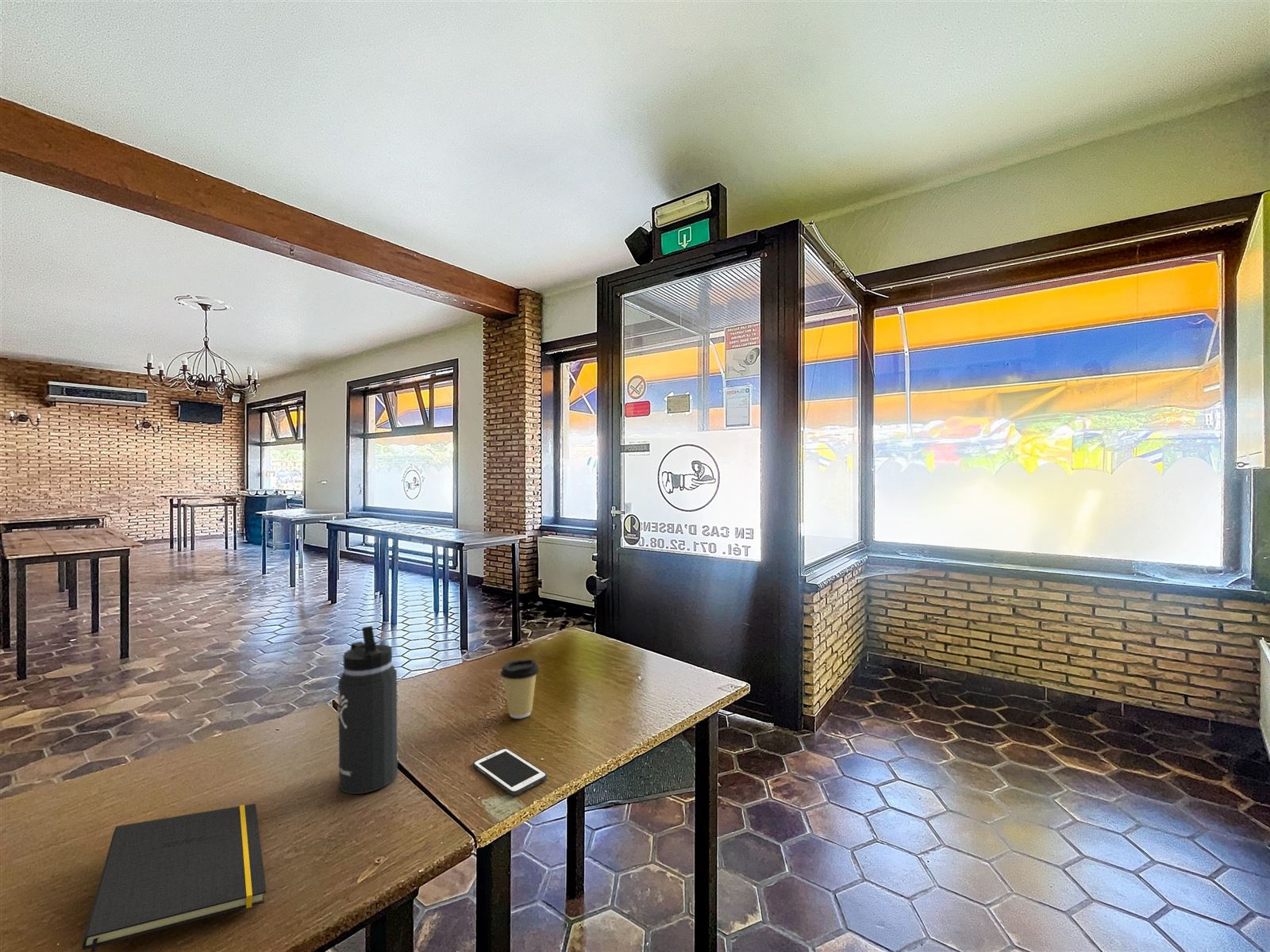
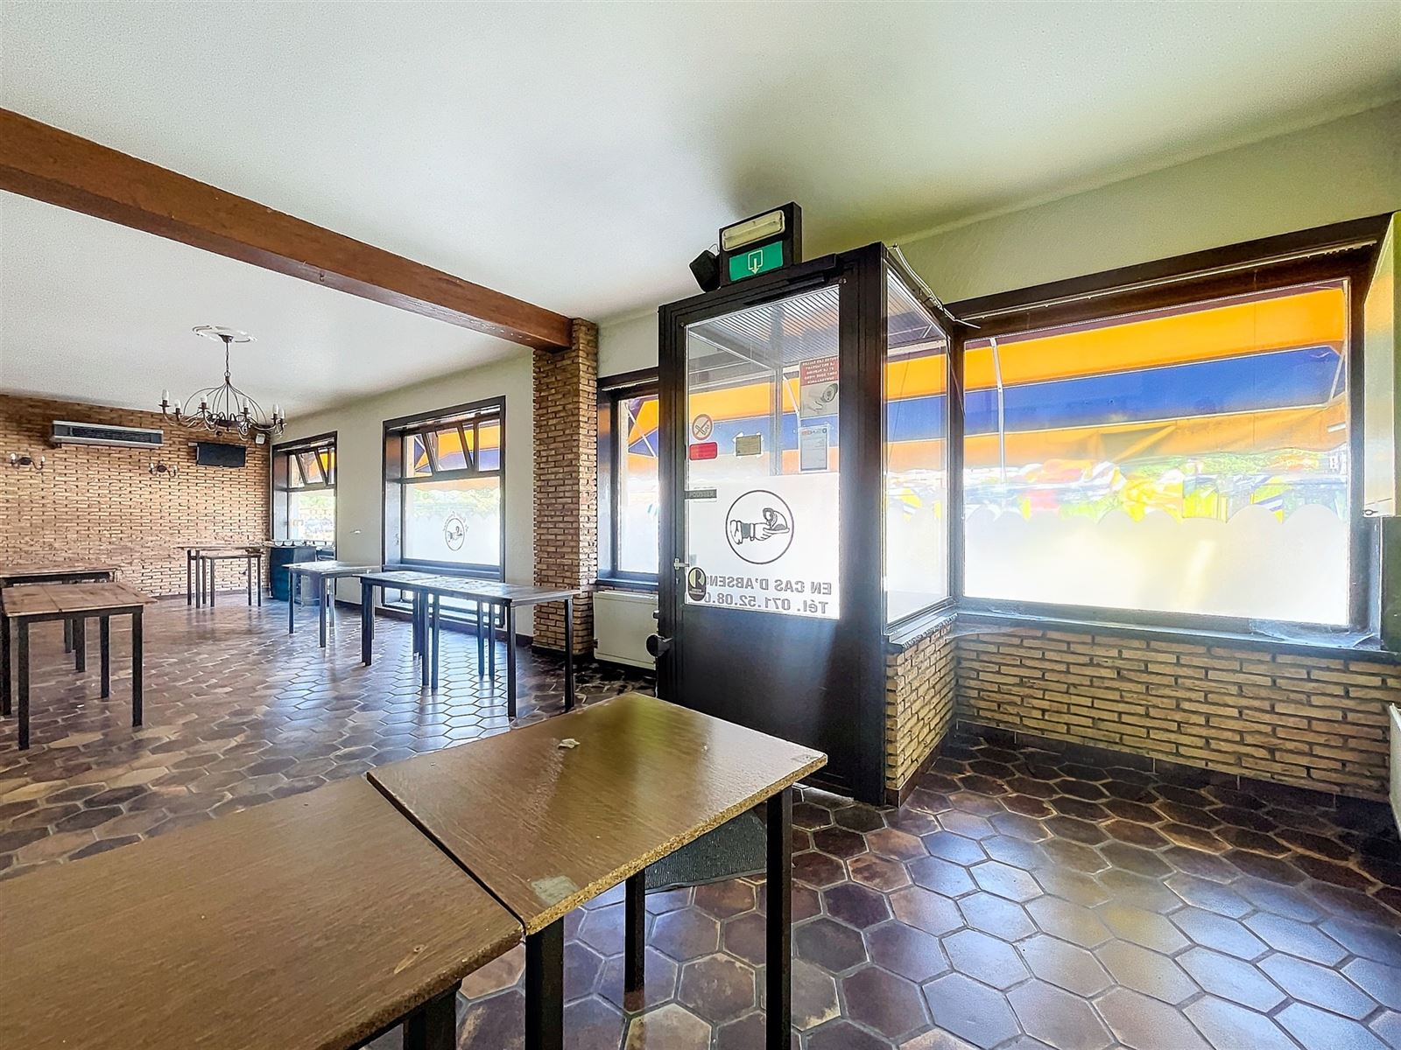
- thermos bottle (366, 701)
- cell phone (509, 770)
- coffee cup (520, 688)
- notepad (186, 862)
